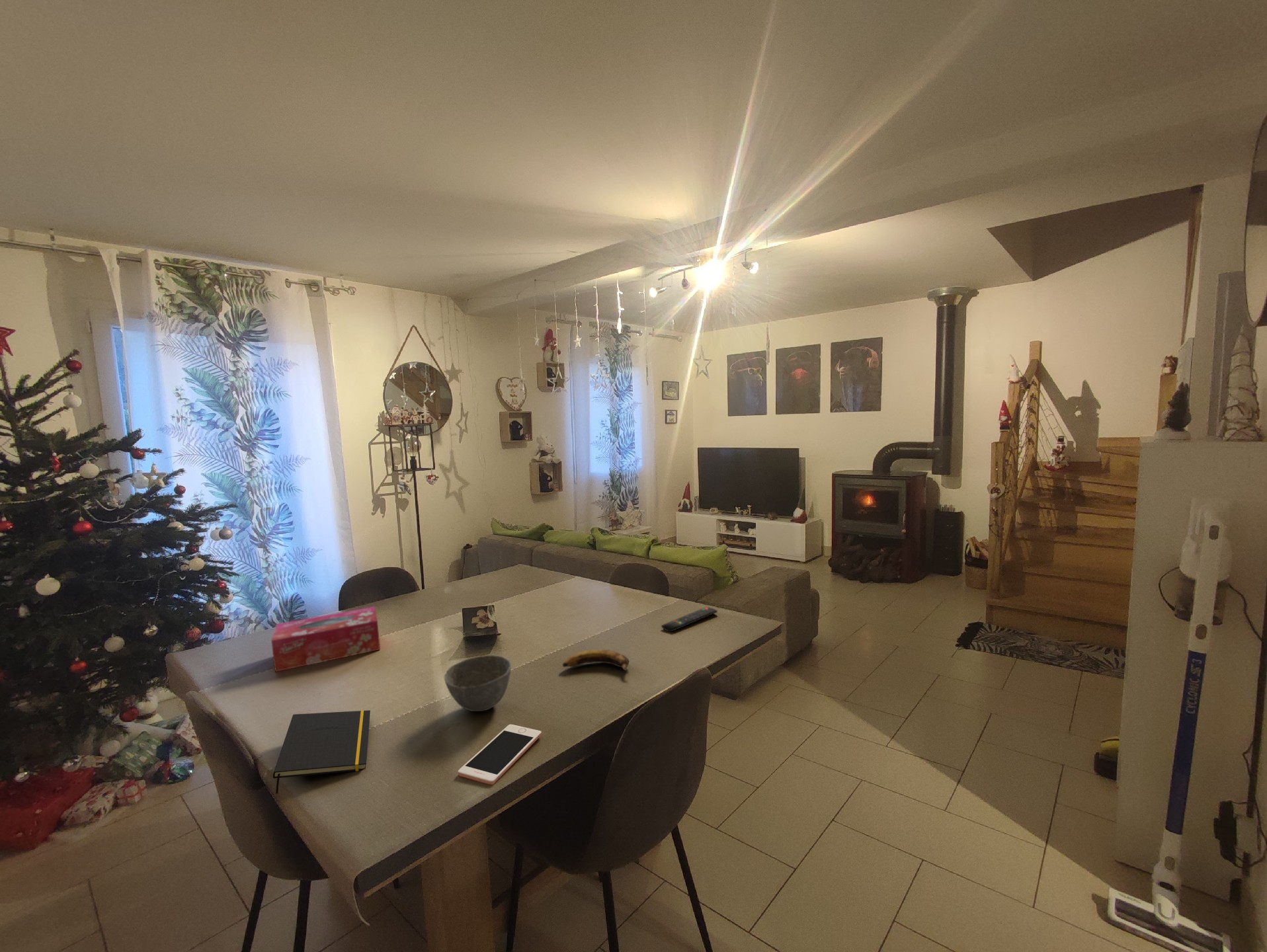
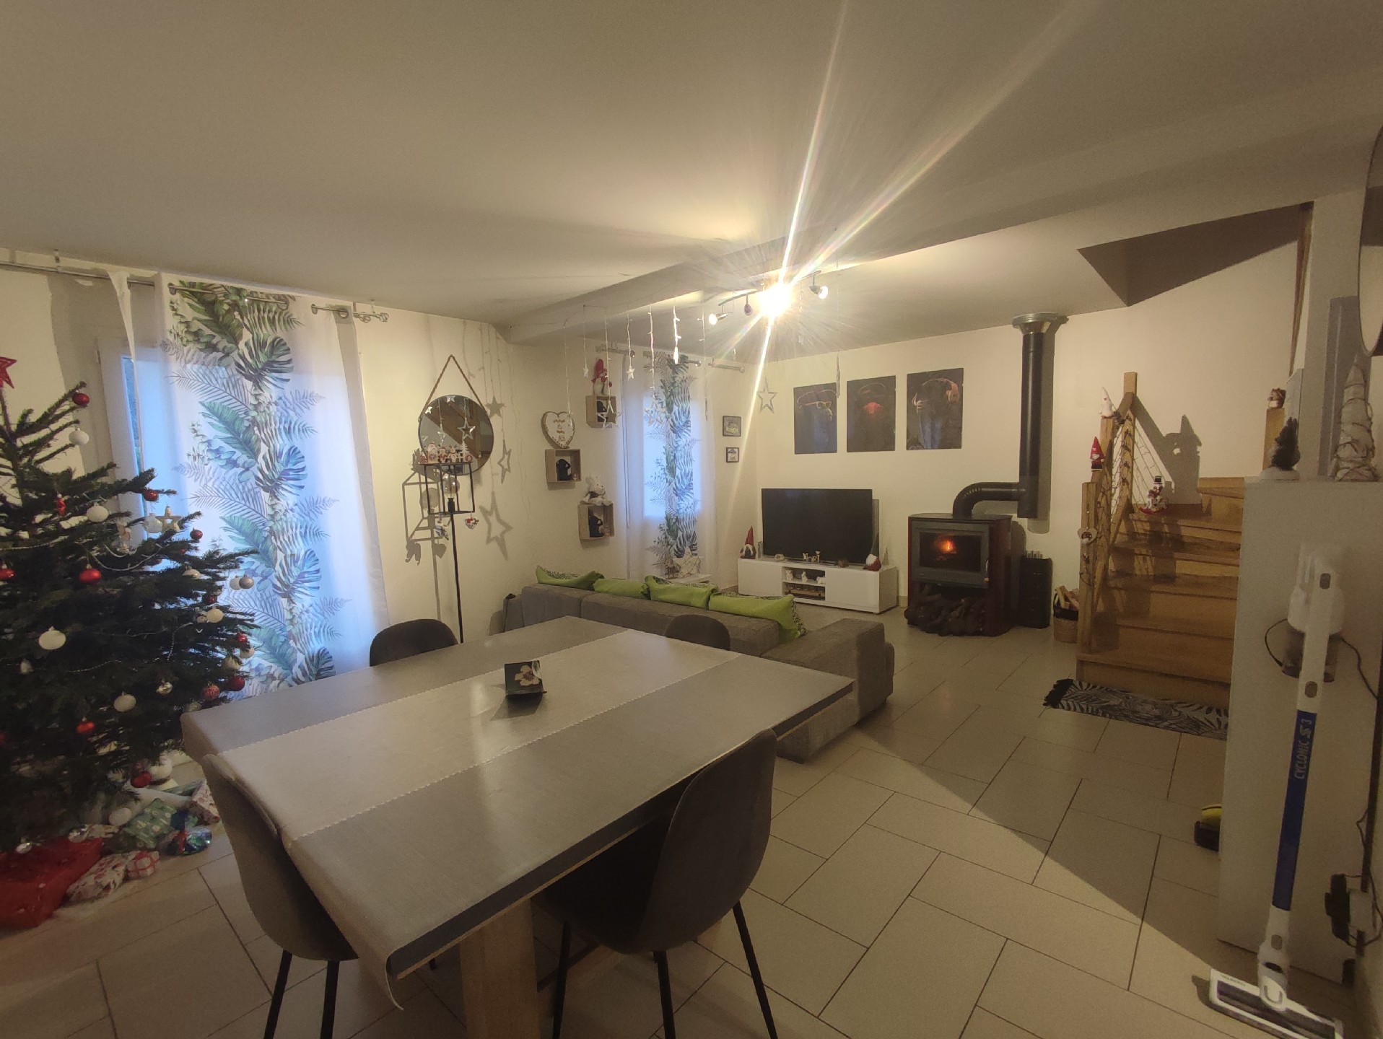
- cell phone (502, 752)
- remote control (690, 619)
- banana (598, 661)
- notepad (327, 740)
- bowl (479, 688)
- tissue box (329, 637)
